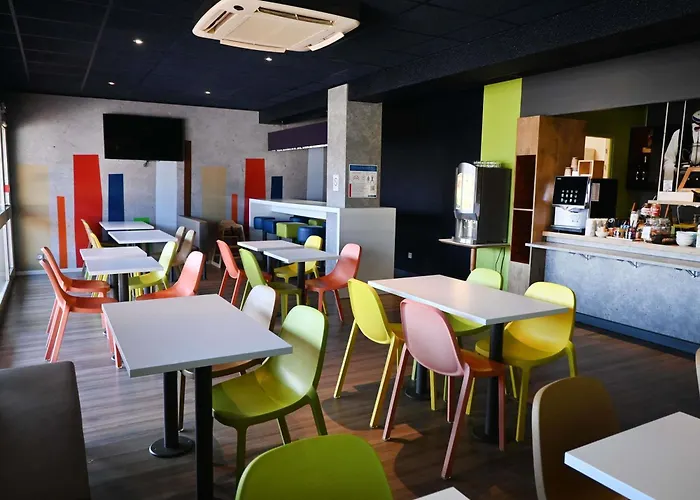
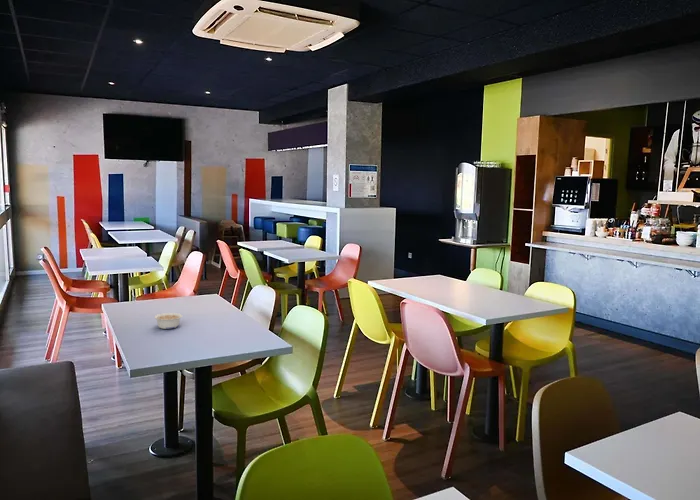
+ legume (168, 320)
